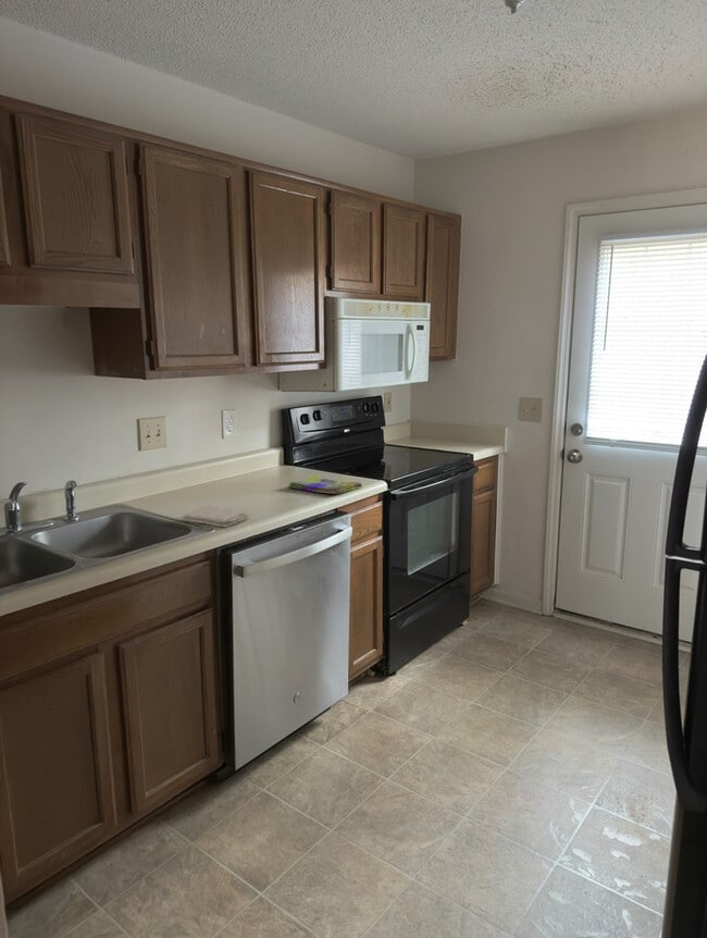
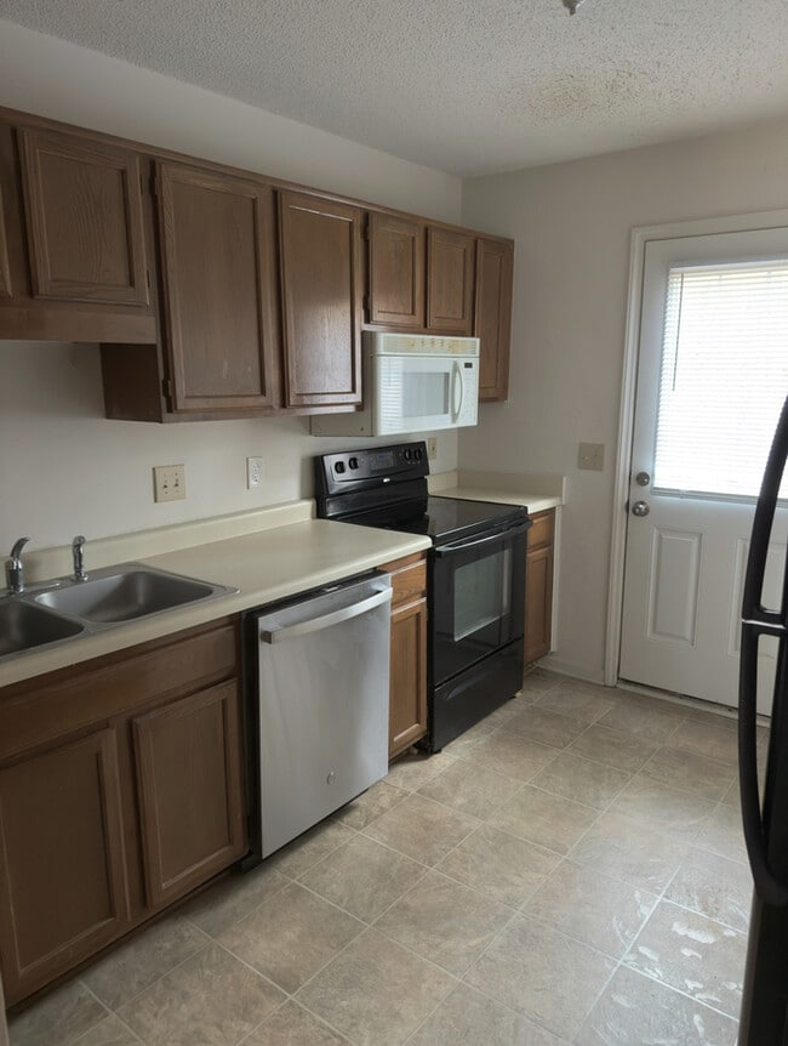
- dish towel (325, 484)
- washcloth (215, 516)
